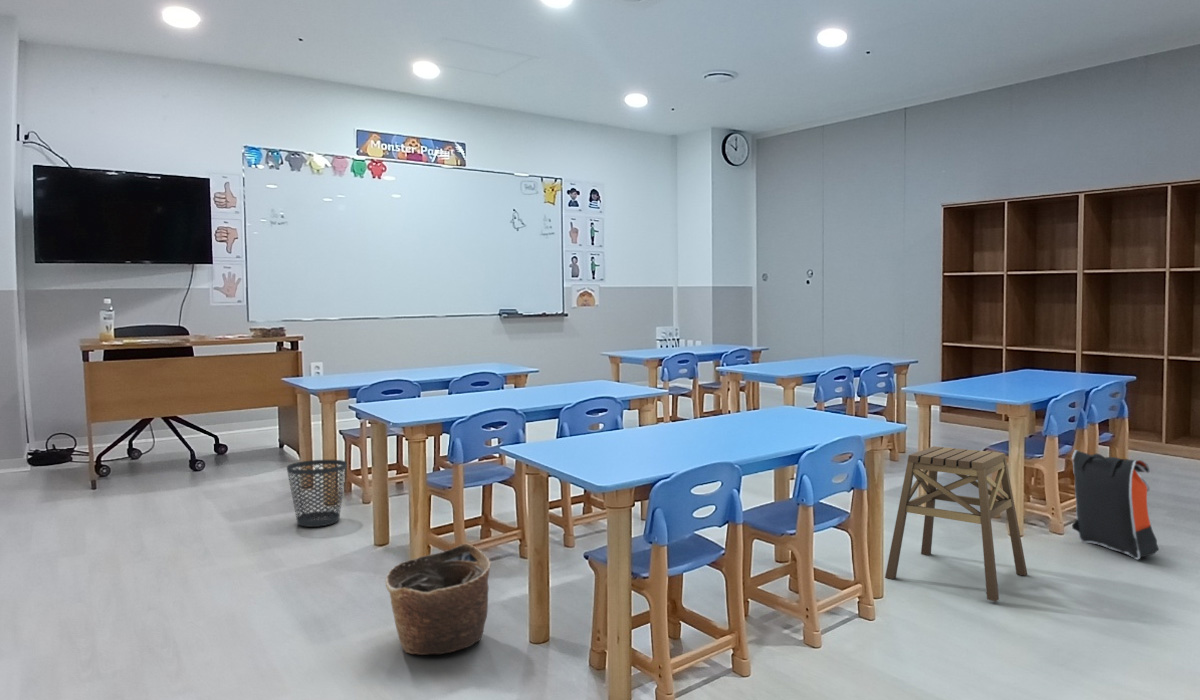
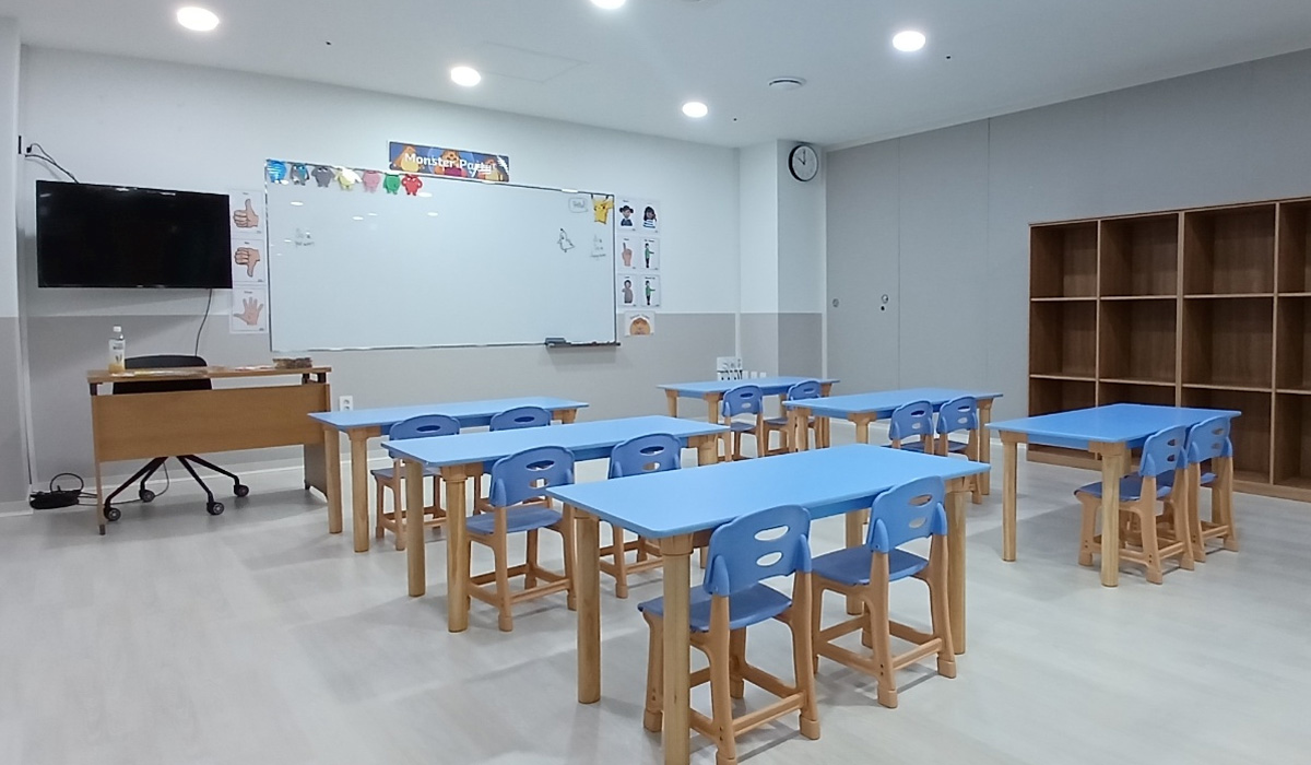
- basket (439, 601)
- stool (956, 515)
- wastebasket (317, 494)
- backpack (1113, 501)
